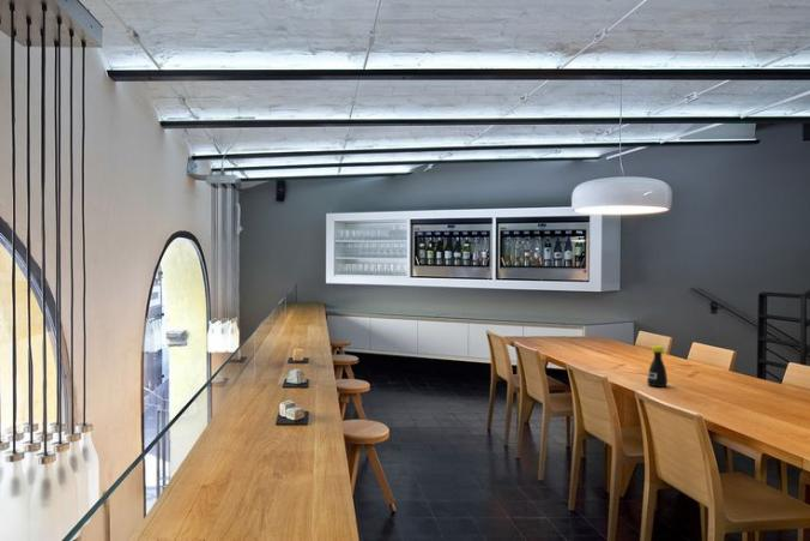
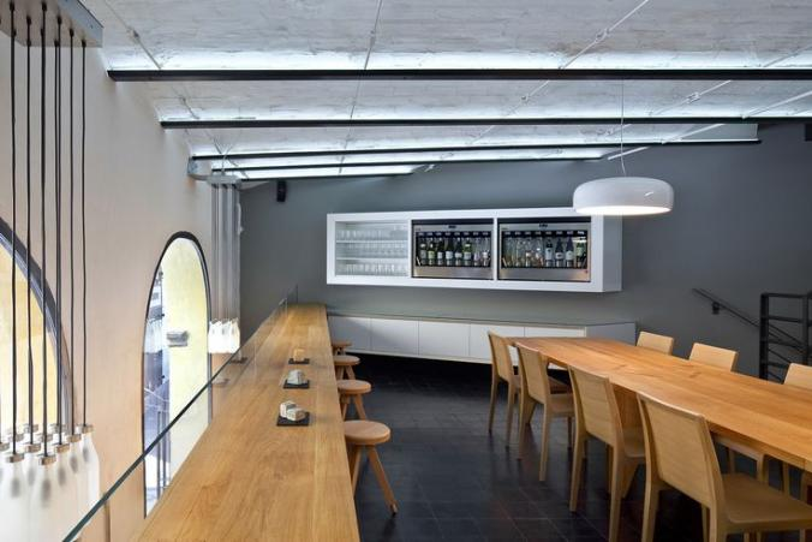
- bottle (657, 366)
